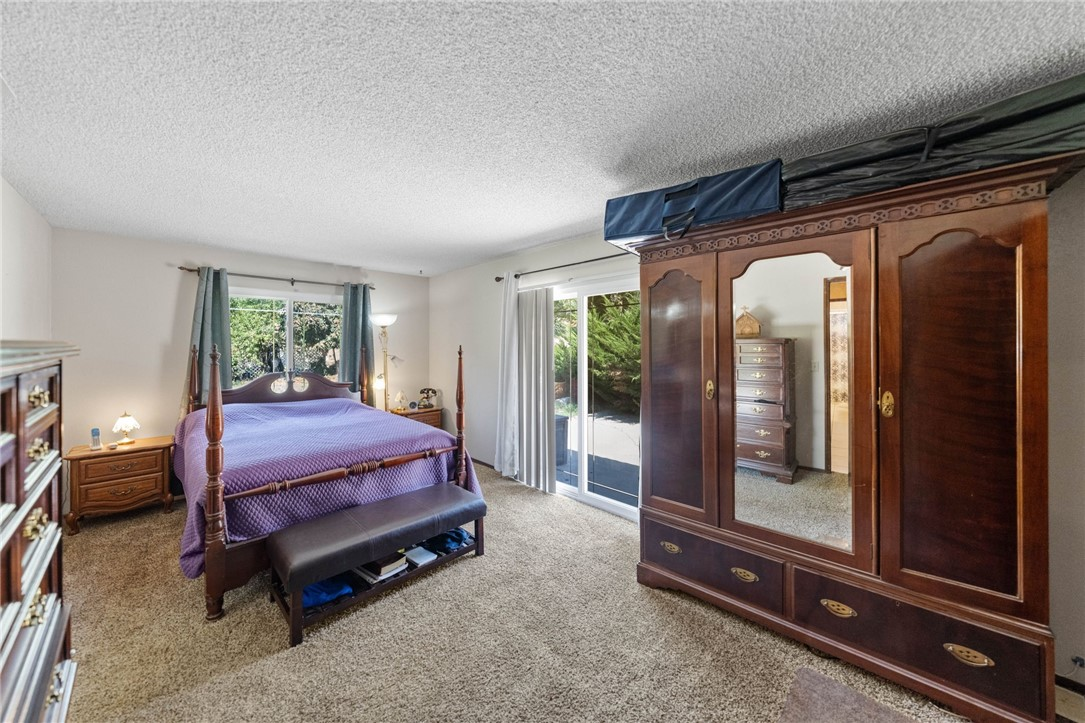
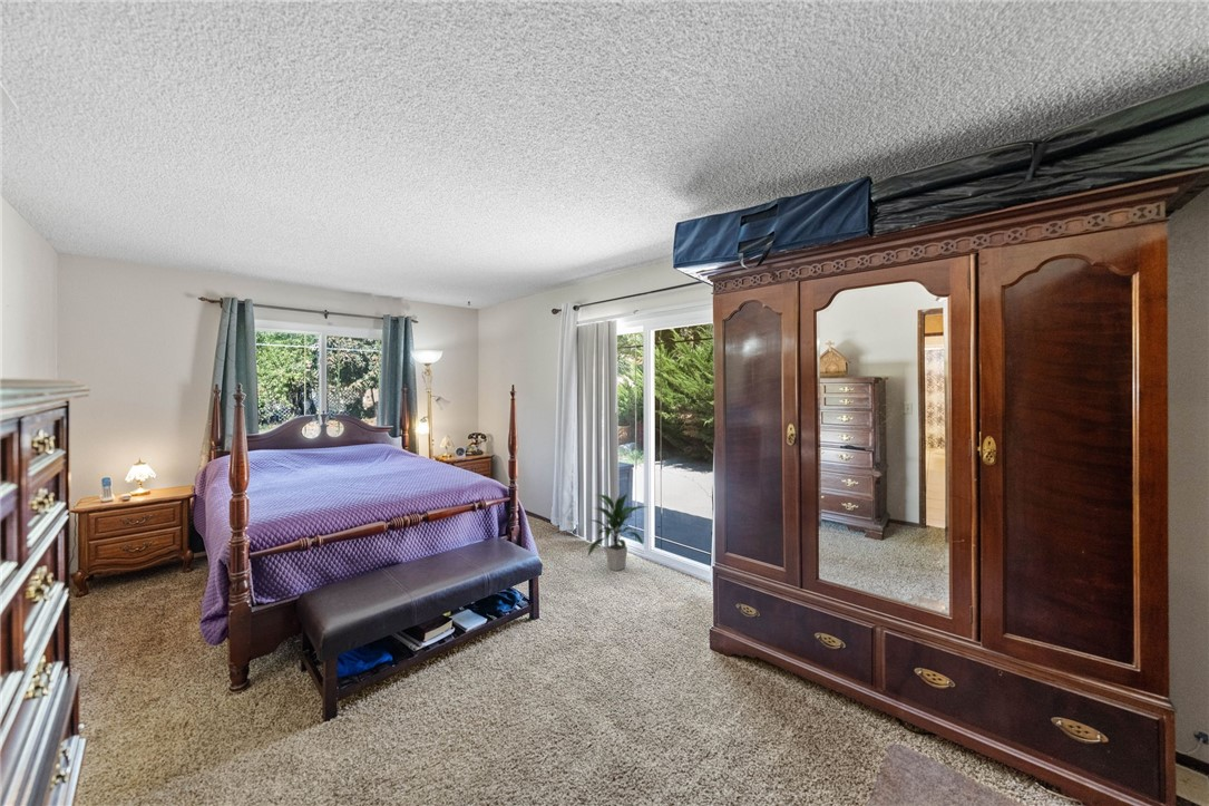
+ indoor plant (613, 528)
